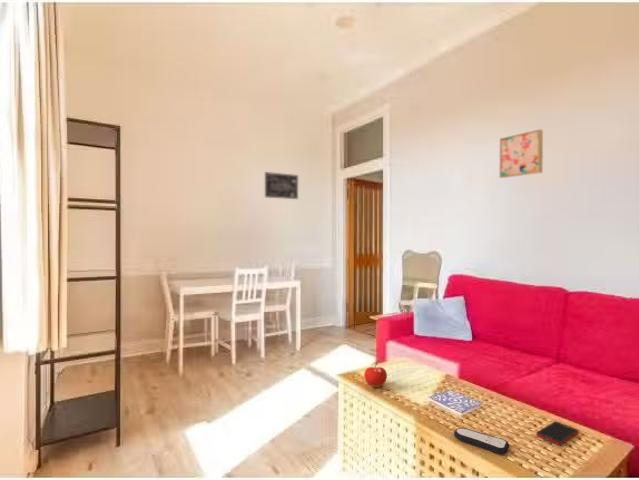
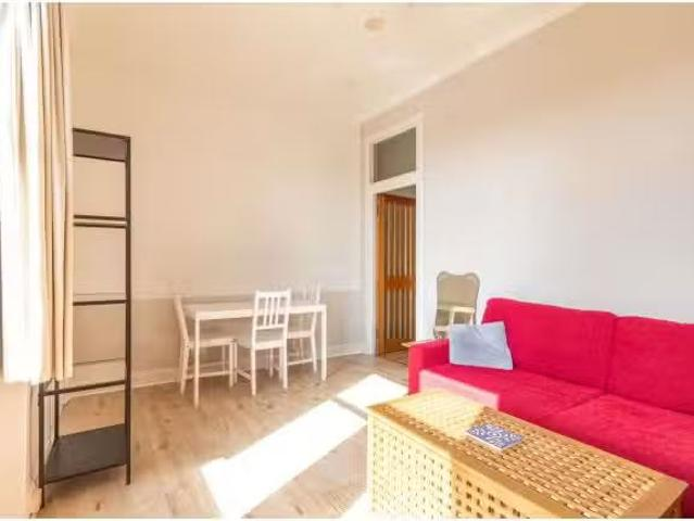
- cell phone (557, 432)
- wall art (281, 185)
- remote control (480, 439)
- wall art (520, 155)
- fruit (375, 375)
